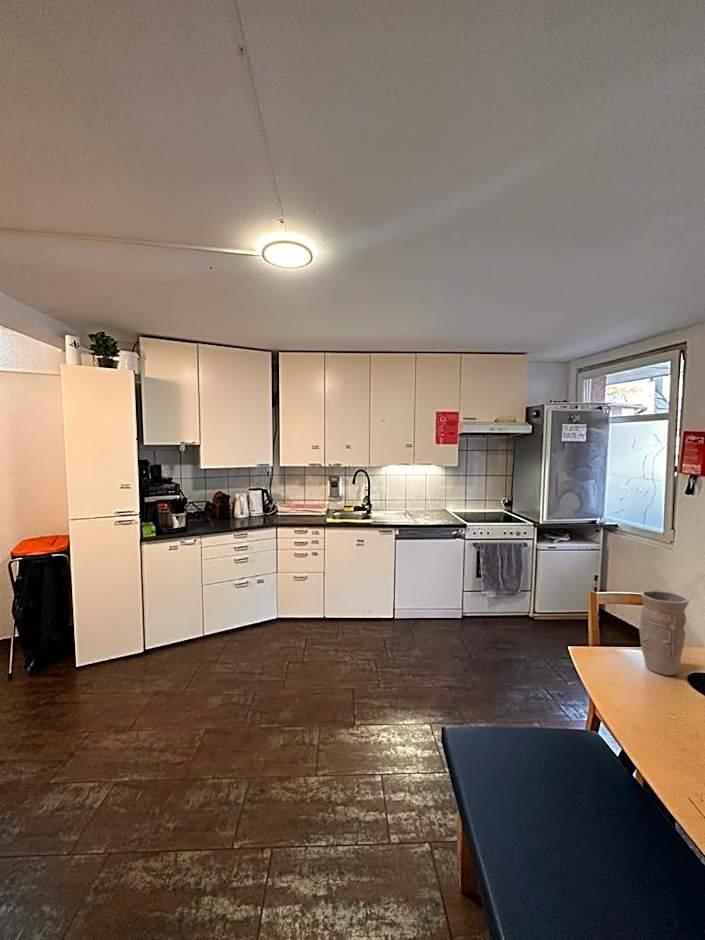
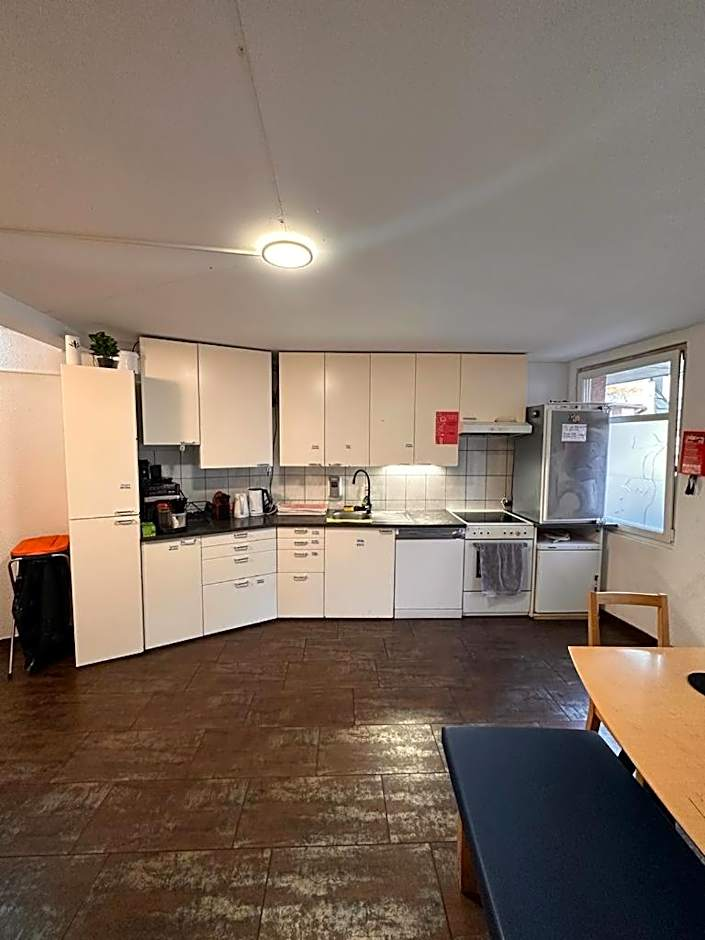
- vase (662, 632)
